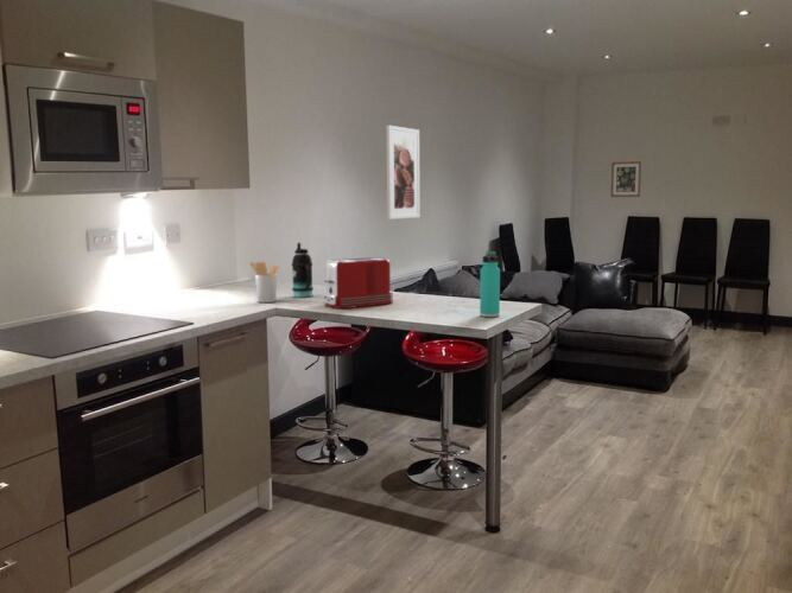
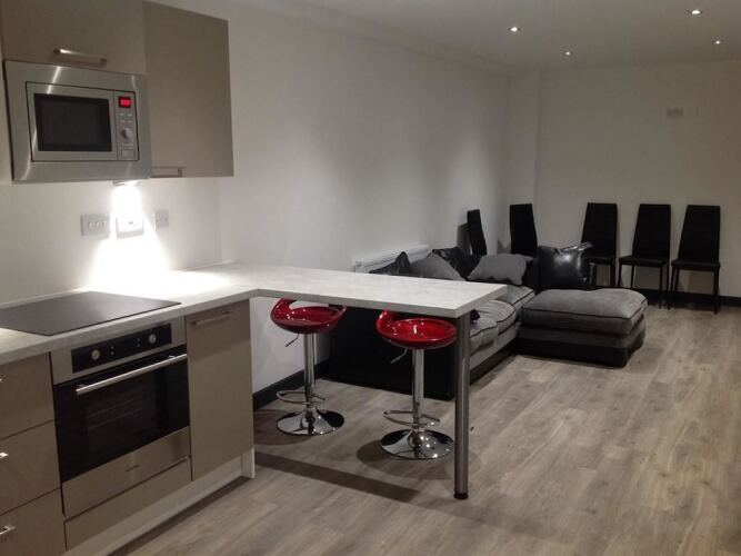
- toaster (359, 281)
- utensil holder (262, 280)
- thermos bottle (489, 283)
- wall art (626, 179)
- bottle (303, 269)
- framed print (404, 173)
